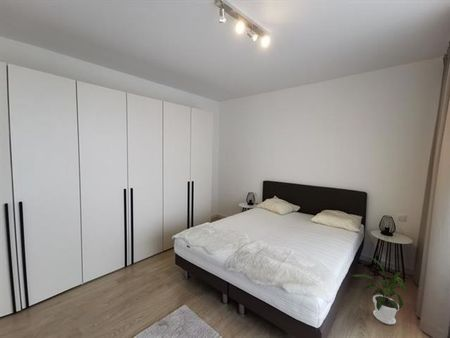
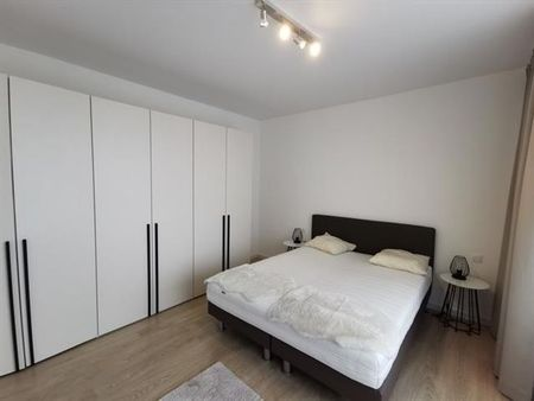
- house plant (384, 291)
